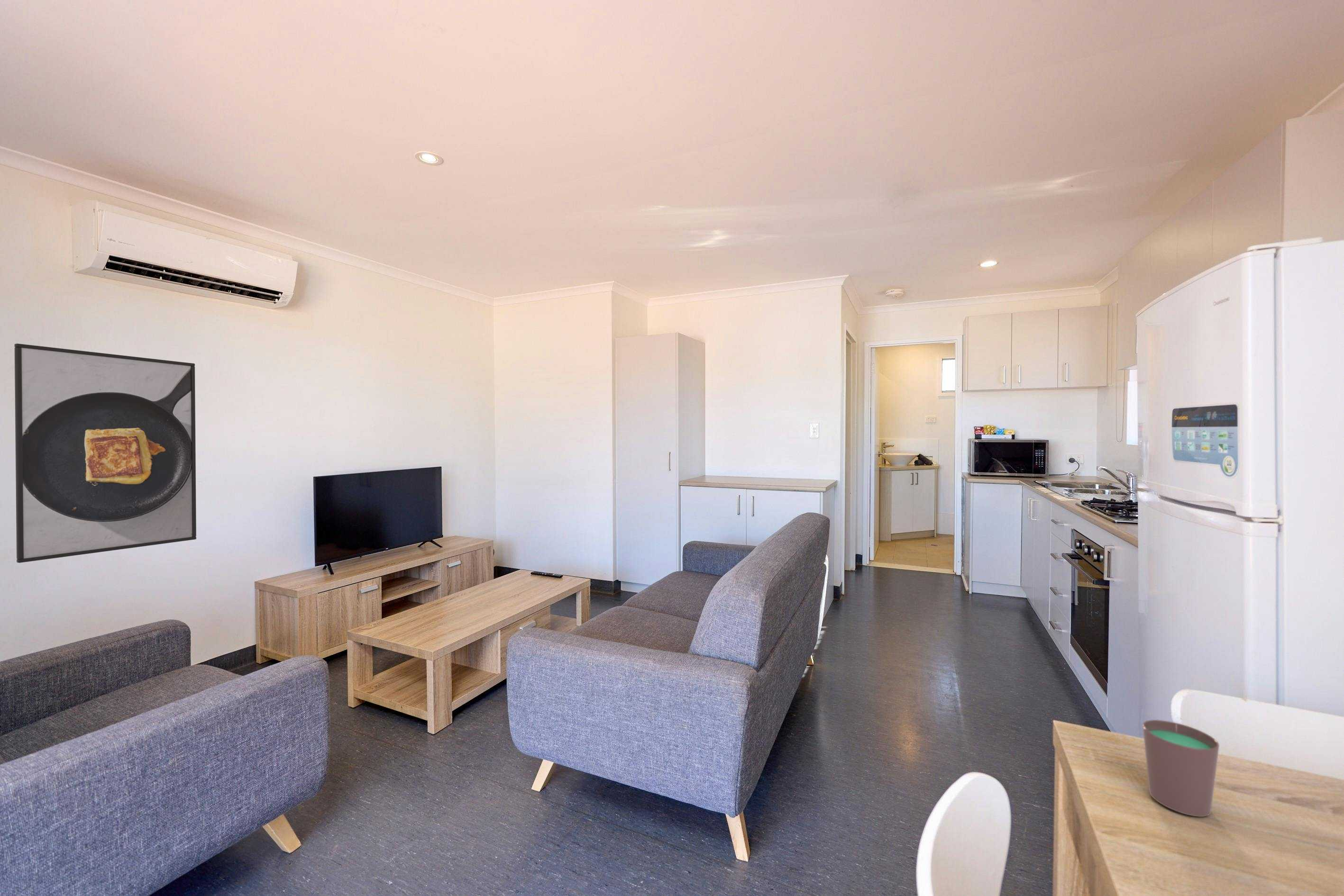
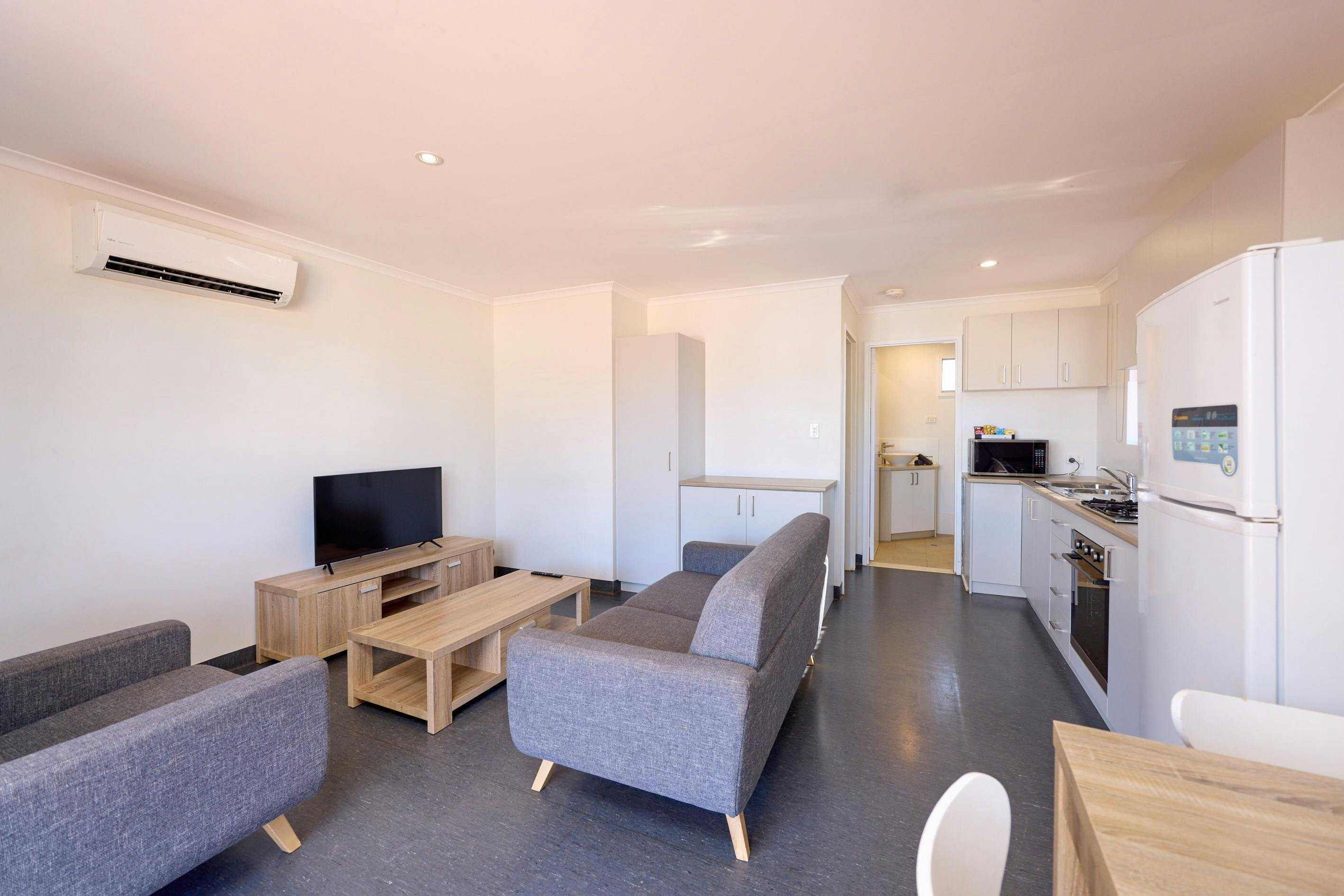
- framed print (115, 452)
- cup (1179, 768)
